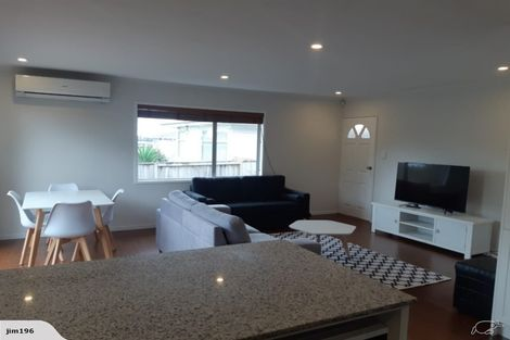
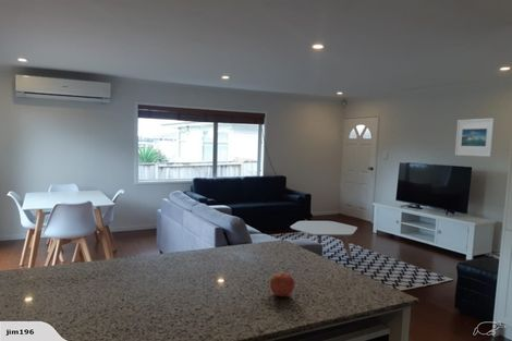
+ apple (282, 282)
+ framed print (474, 137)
